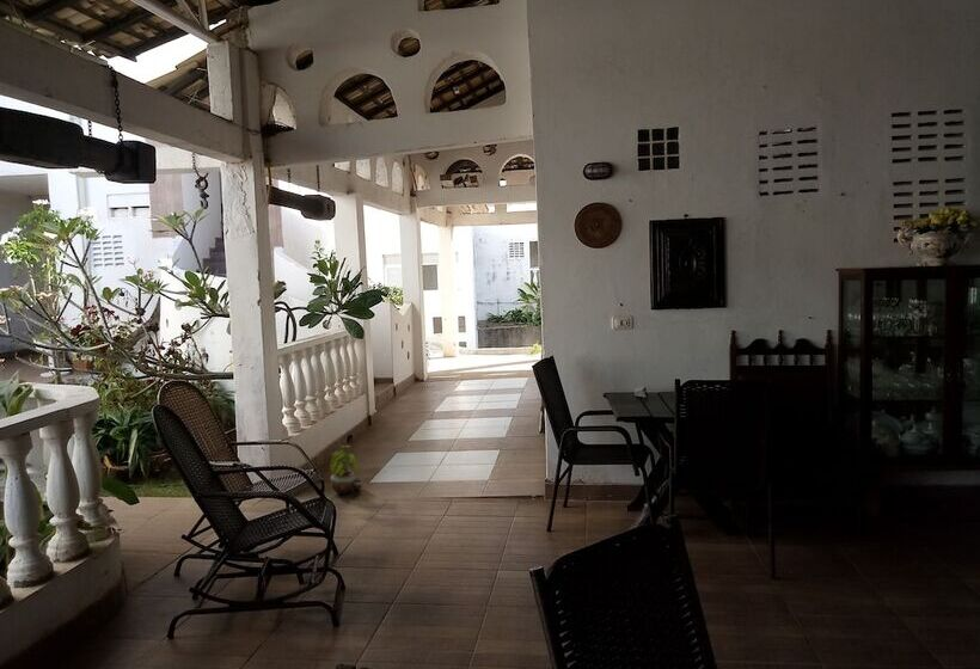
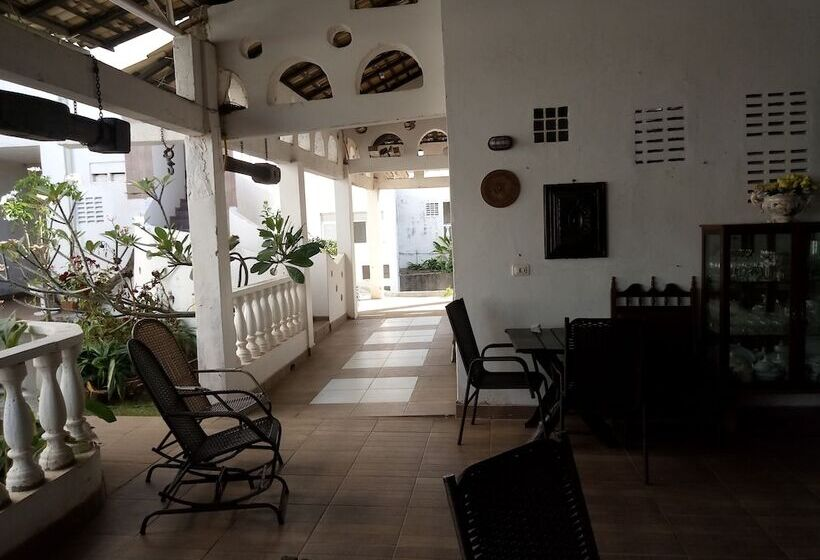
- potted plant (345, 468)
